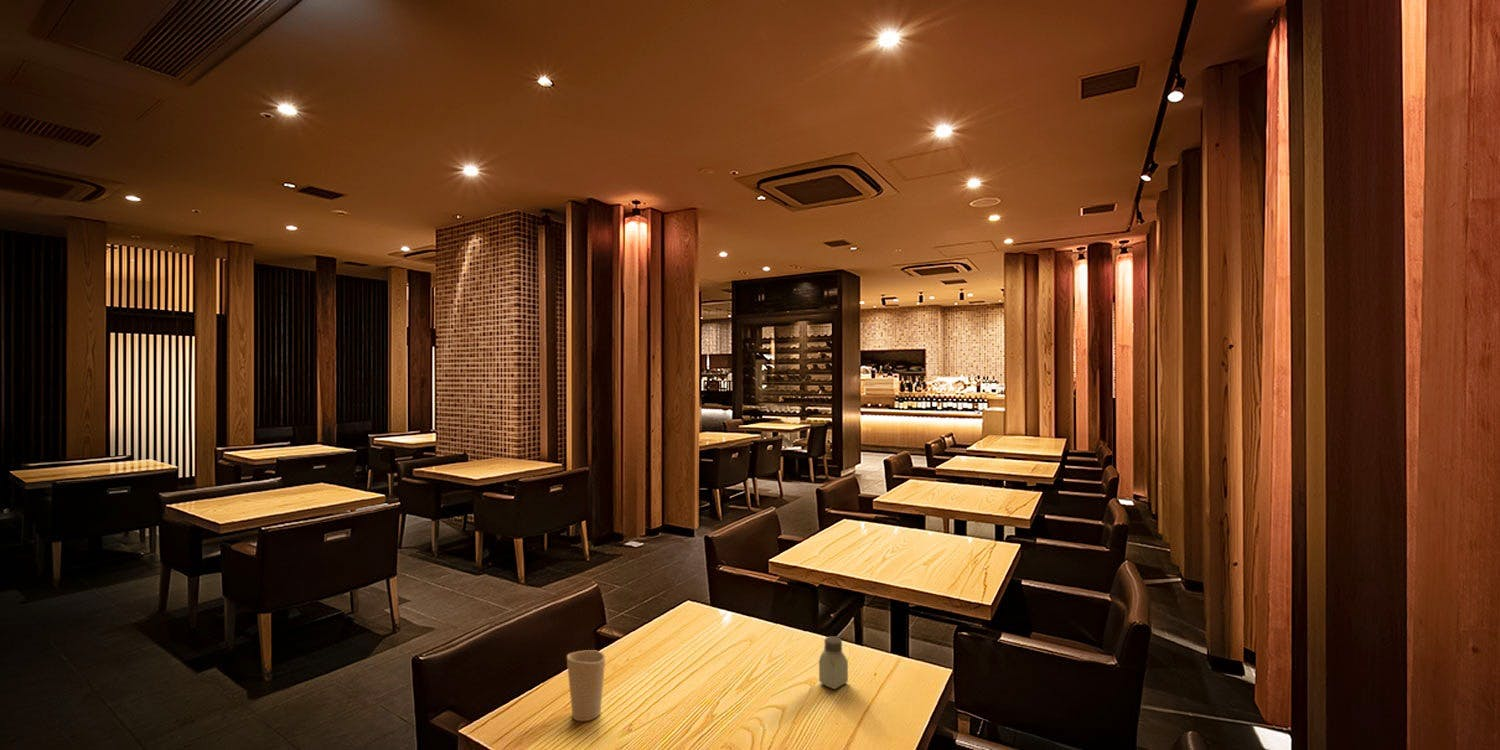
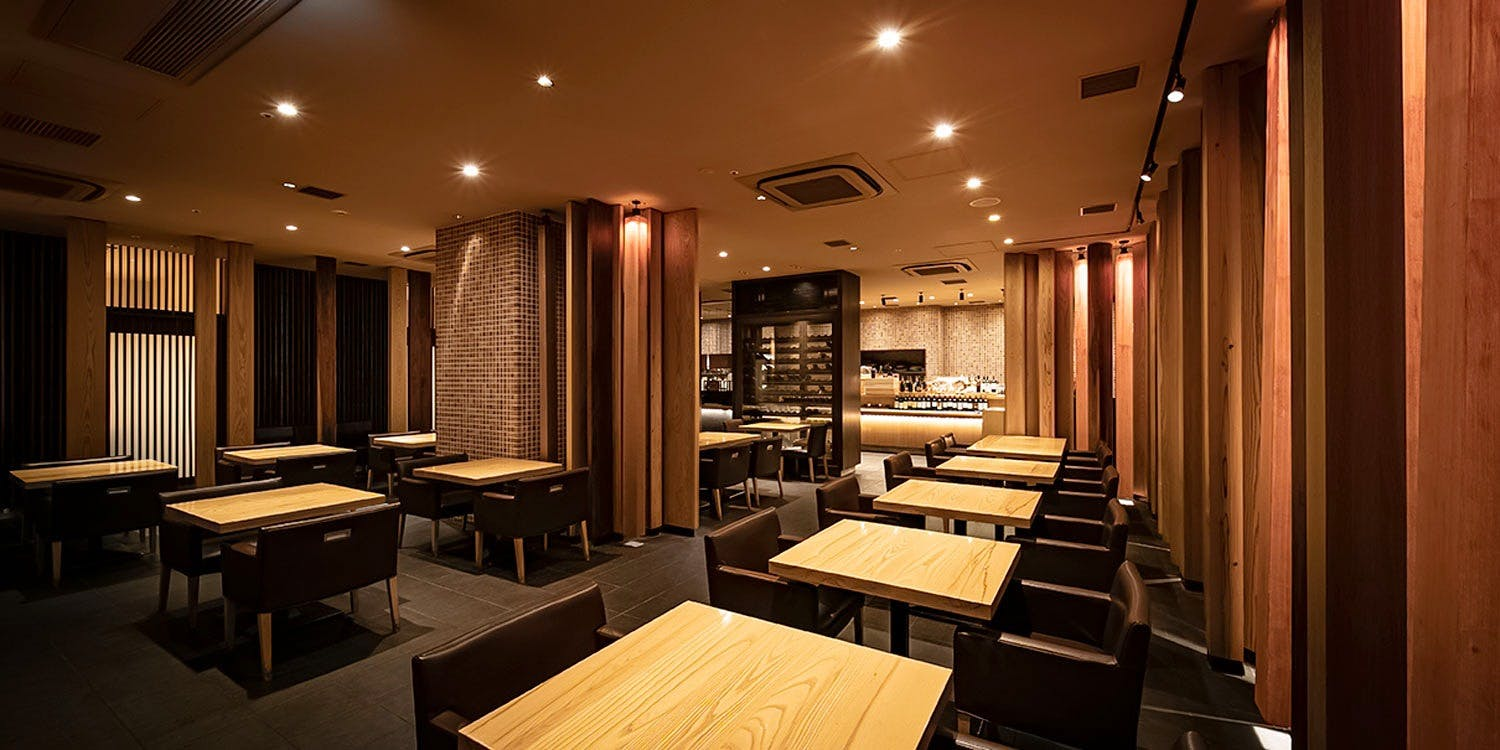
- saltshaker (833, 661)
- cup (586, 683)
